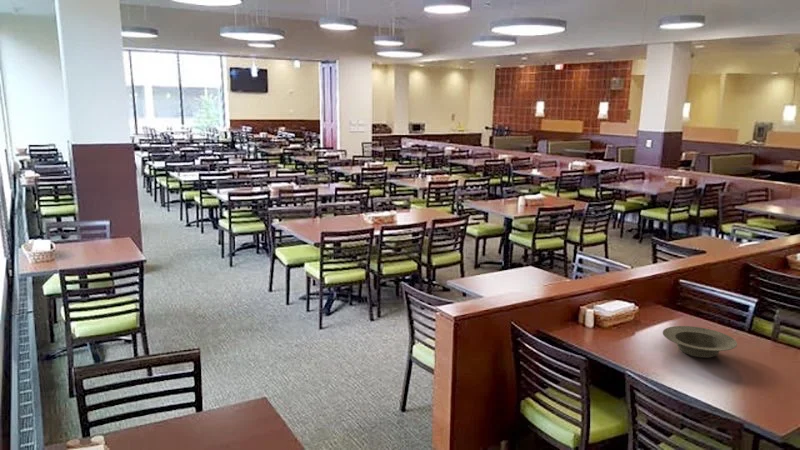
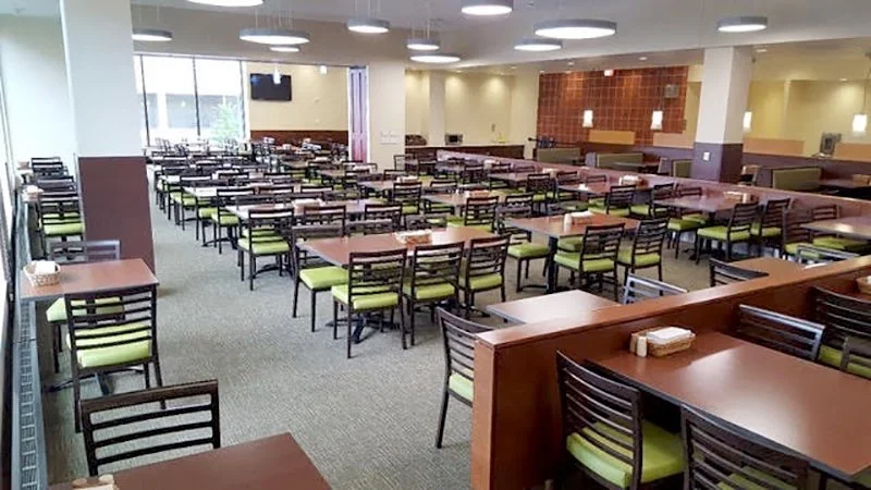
- bowl (698, 344)
